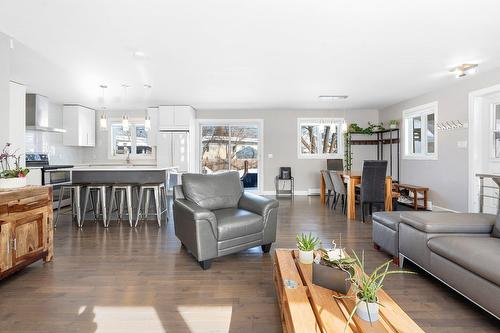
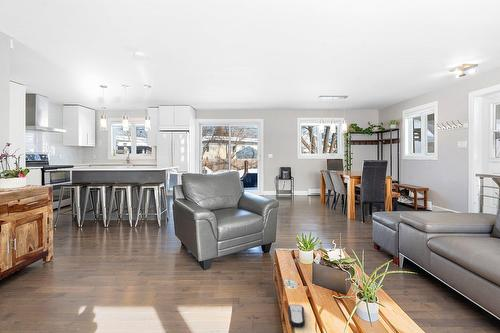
+ remote control (296, 315)
